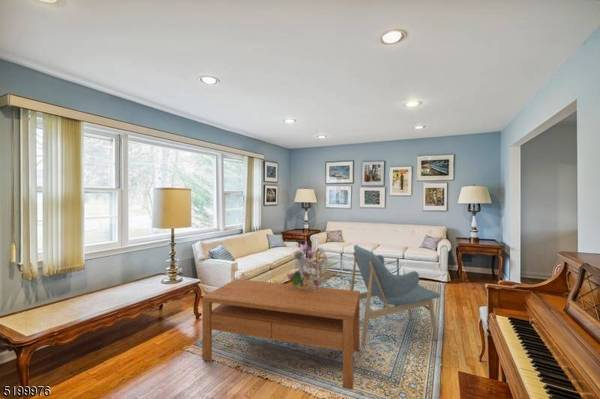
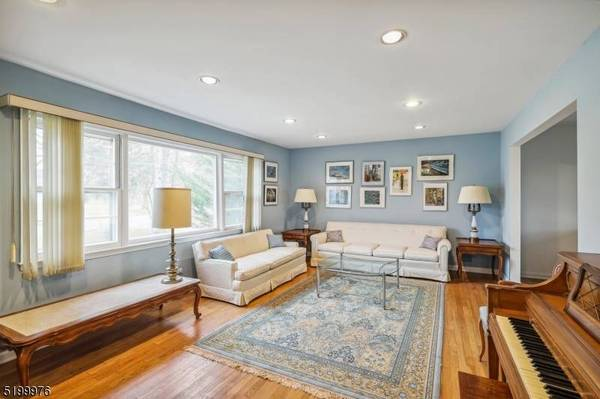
- coffee table (283, 324)
- bouquet (305, 261)
- lounge chair (391, 288)
